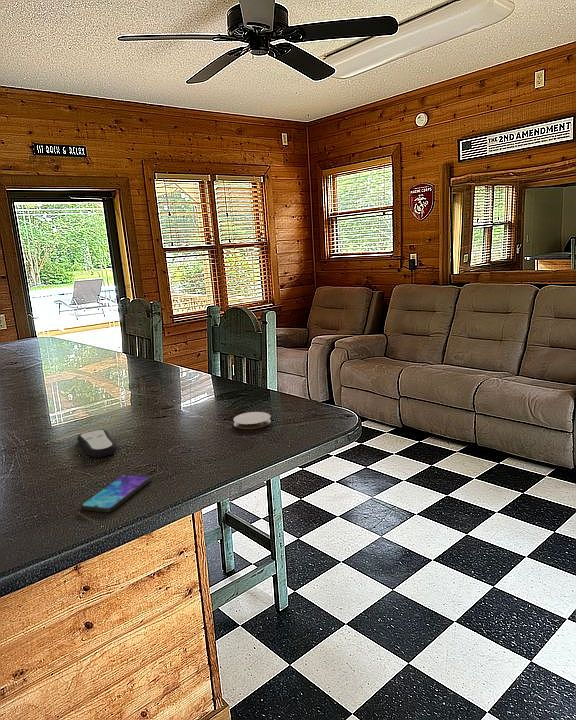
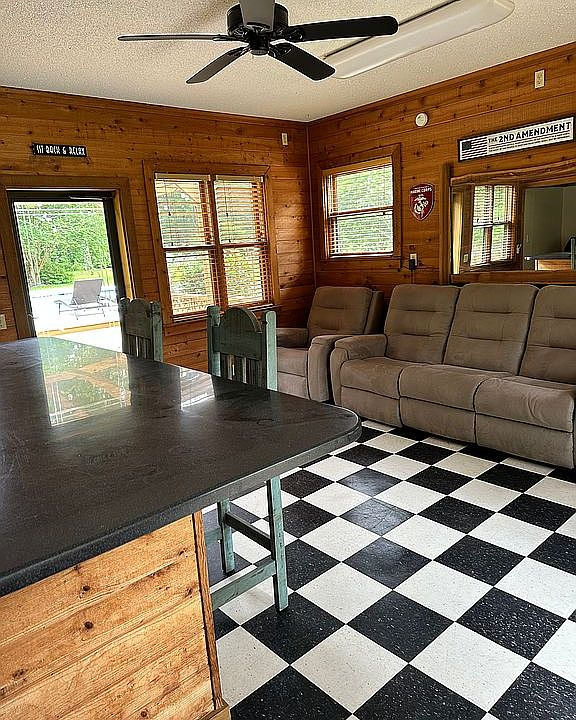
- remote control (97, 442)
- smartphone (117, 491)
- coaster (252, 420)
